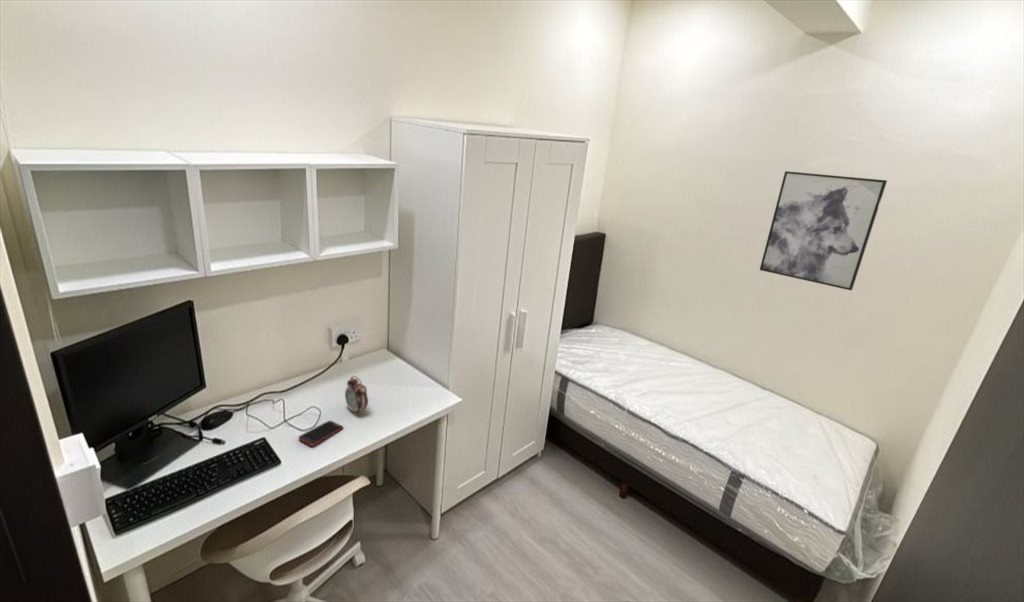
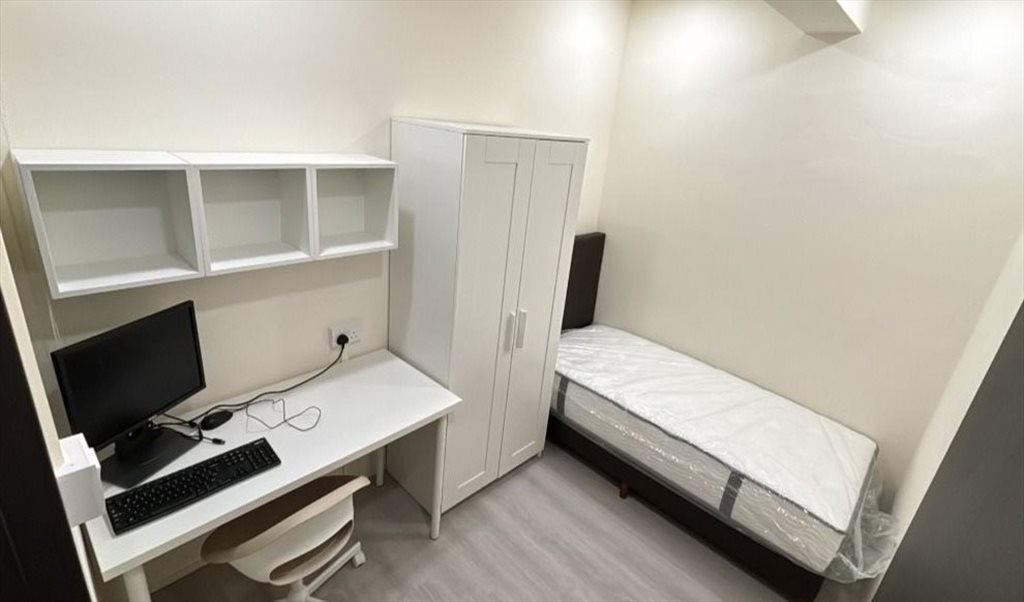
- alarm clock (356, 394)
- cell phone (321, 432)
- wall art (817, 229)
